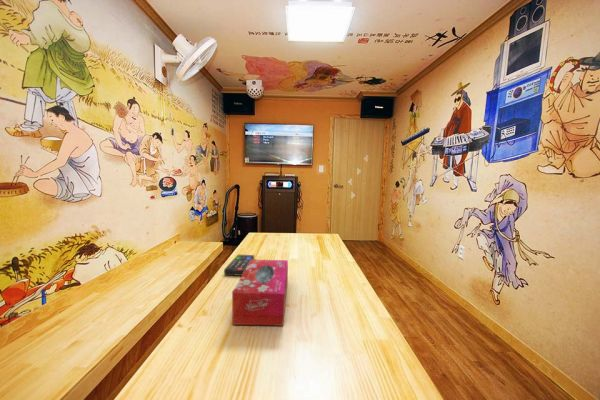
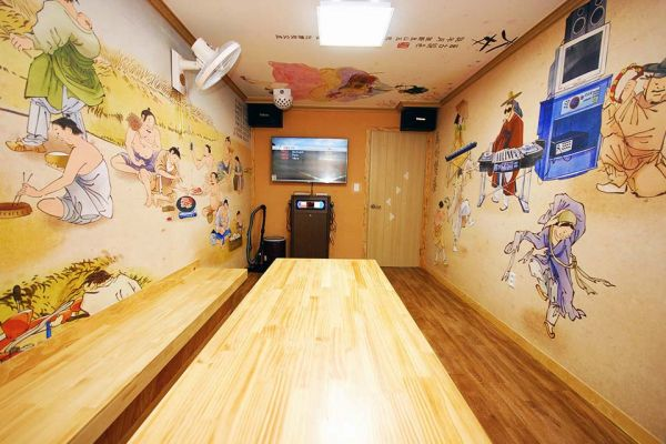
- remote control (240, 263)
- tissue box (264, 287)
